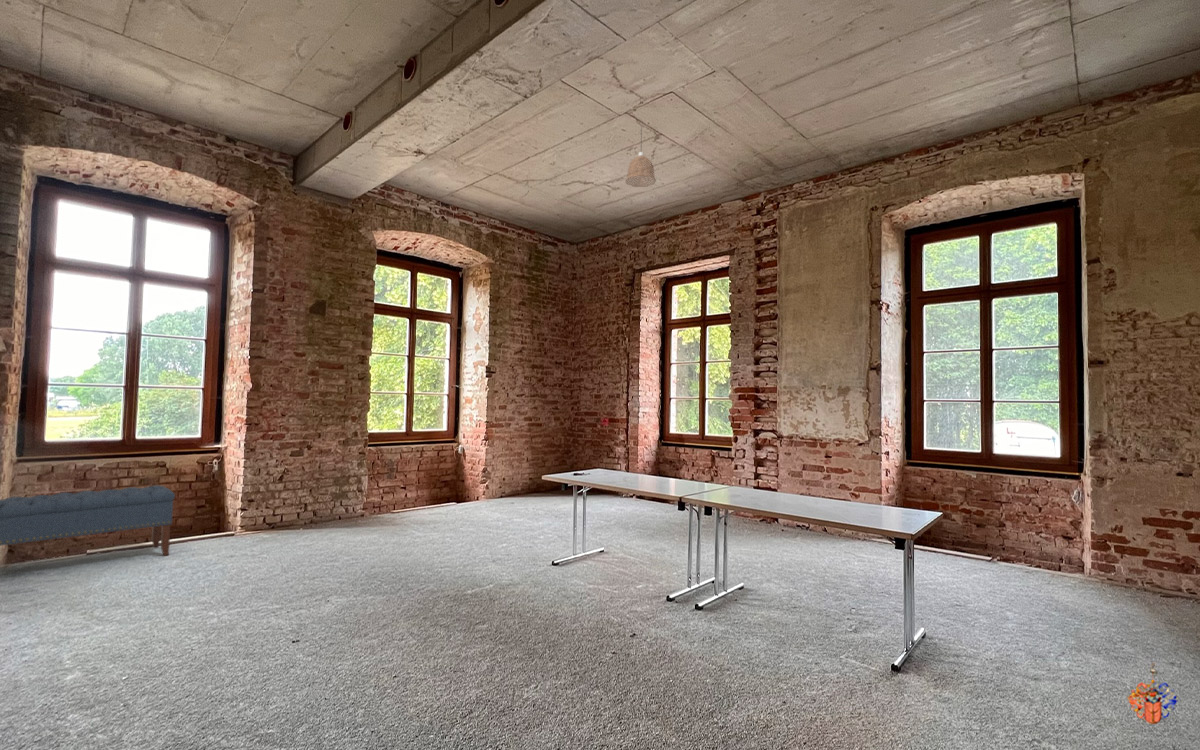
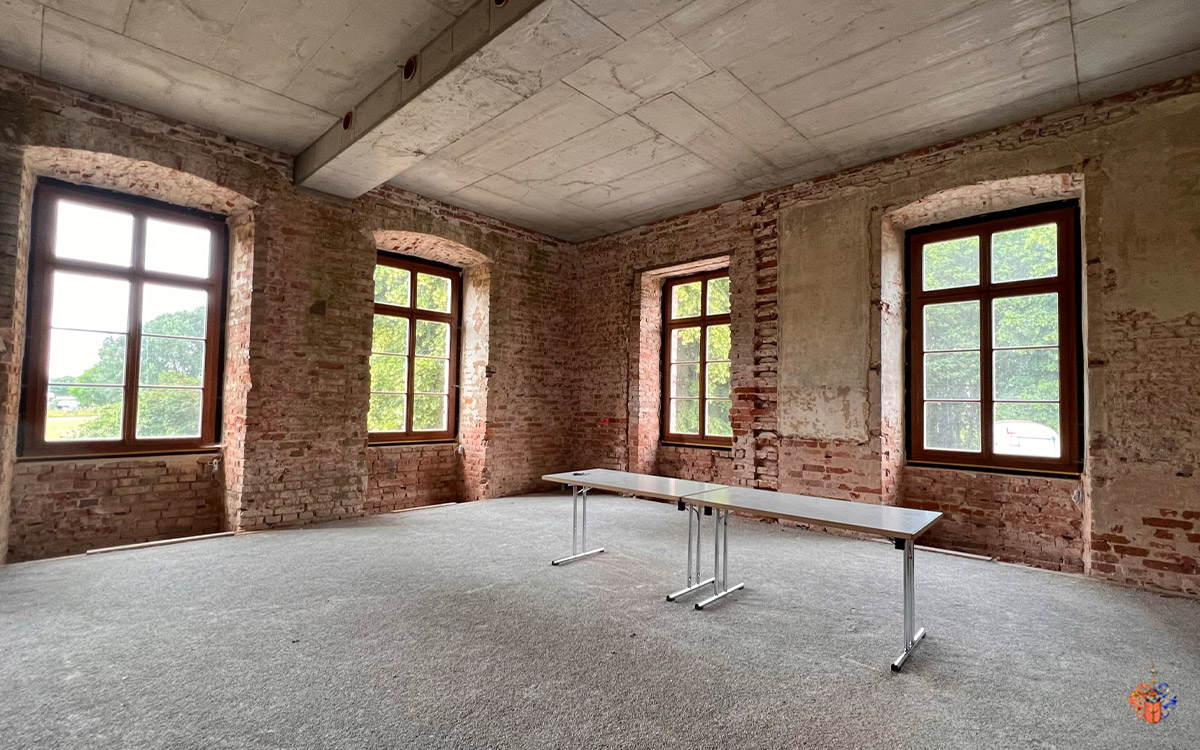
- pendant lamp (641, 154)
- bench (76, 528)
